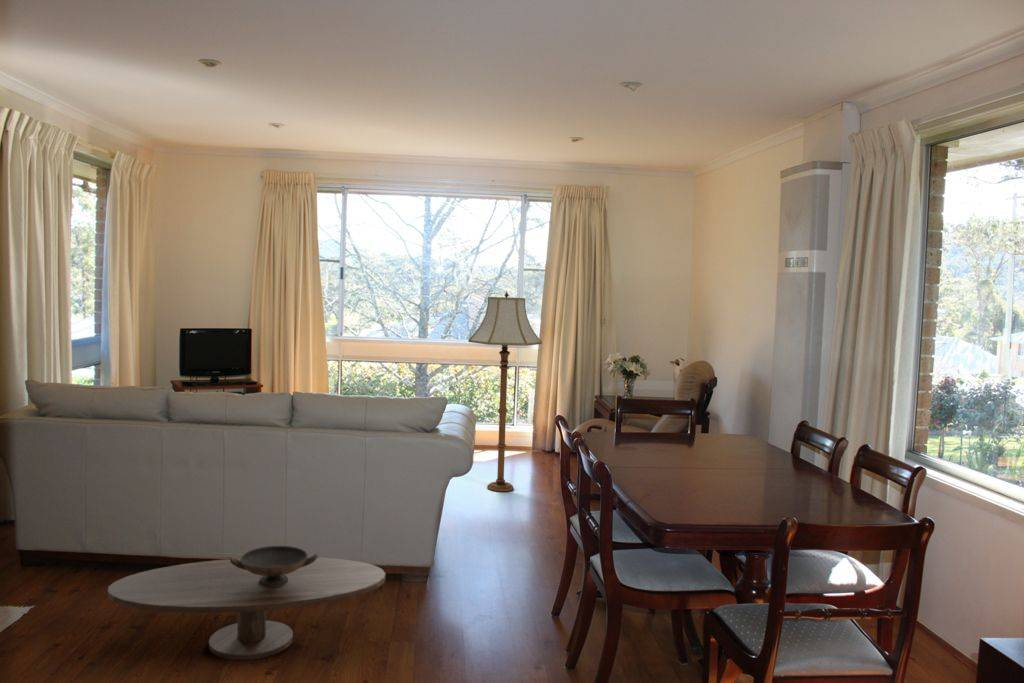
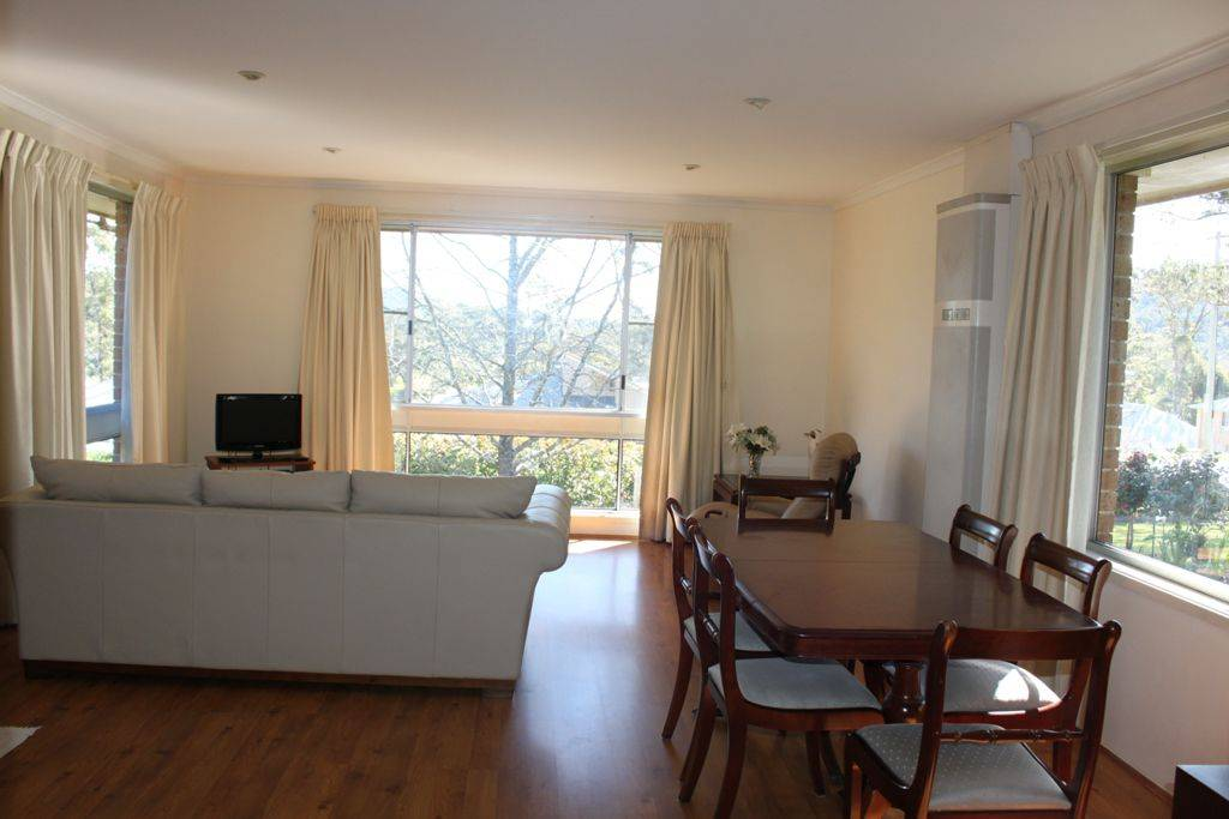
- floor lamp (503, 390)
- decorative bowl (274, 567)
- coffee table (251, 610)
